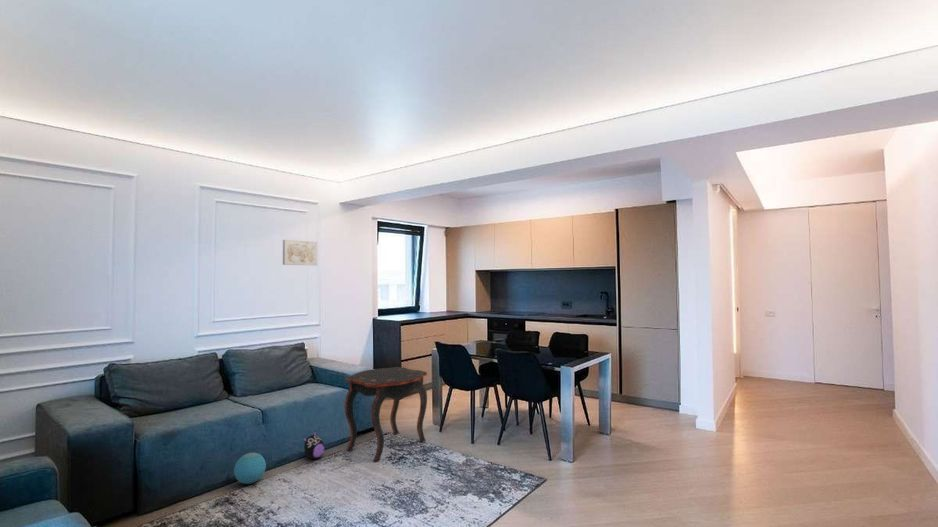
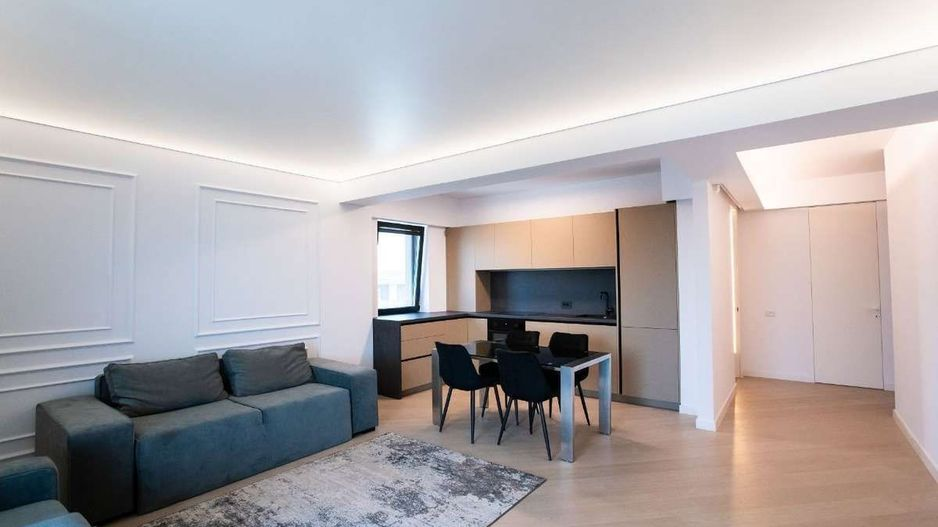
- plush toy (314, 444)
- wall art (300, 253)
- ball (250, 468)
- side table (391, 411)
